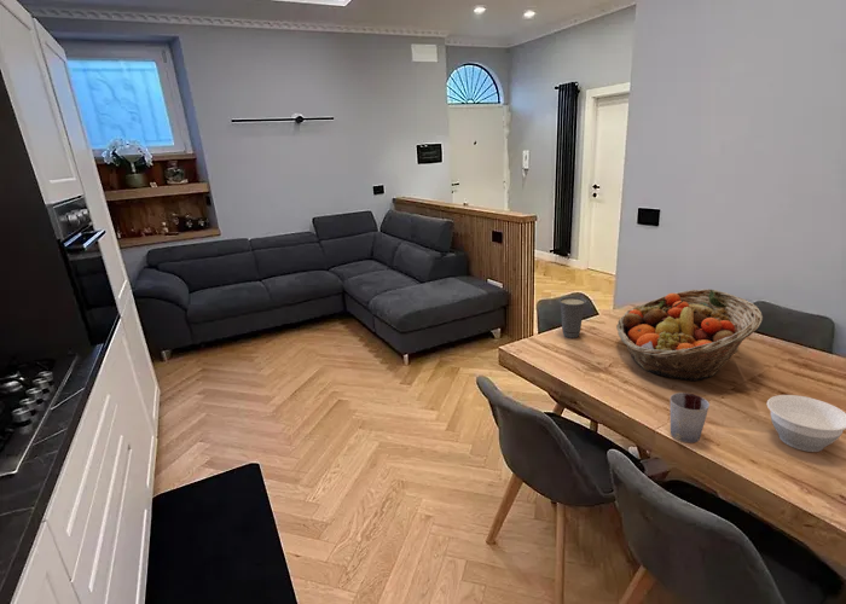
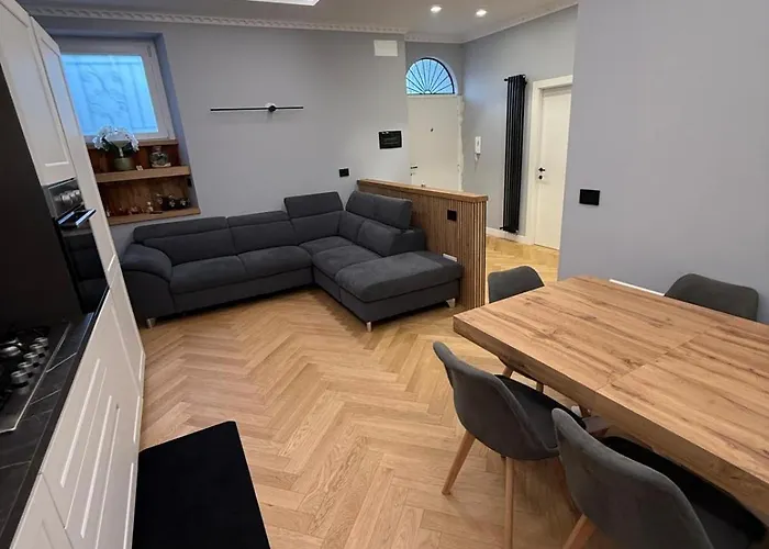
- bowl (804, 425)
- cup (572, 318)
- cup (684, 414)
- fruit basket (682, 330)
